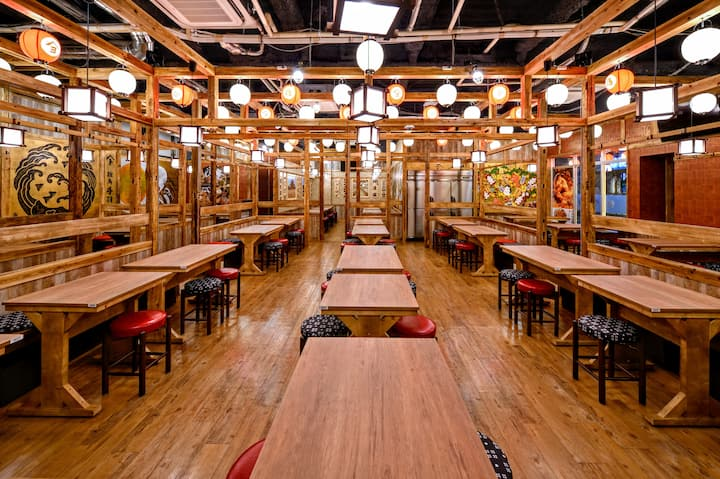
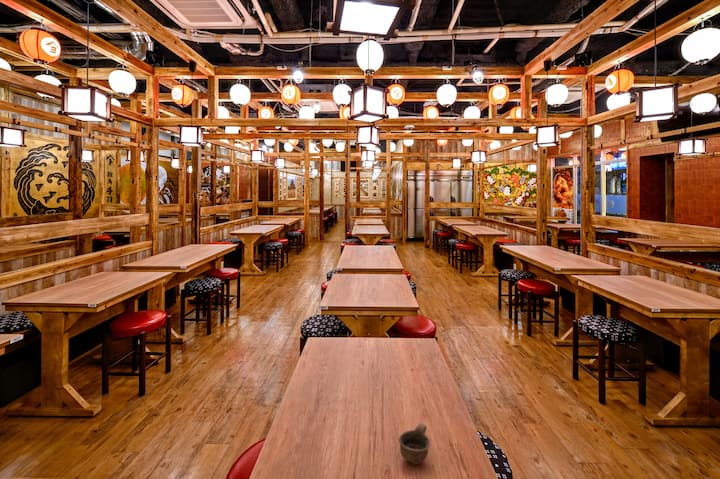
+ cup (416, 445)
